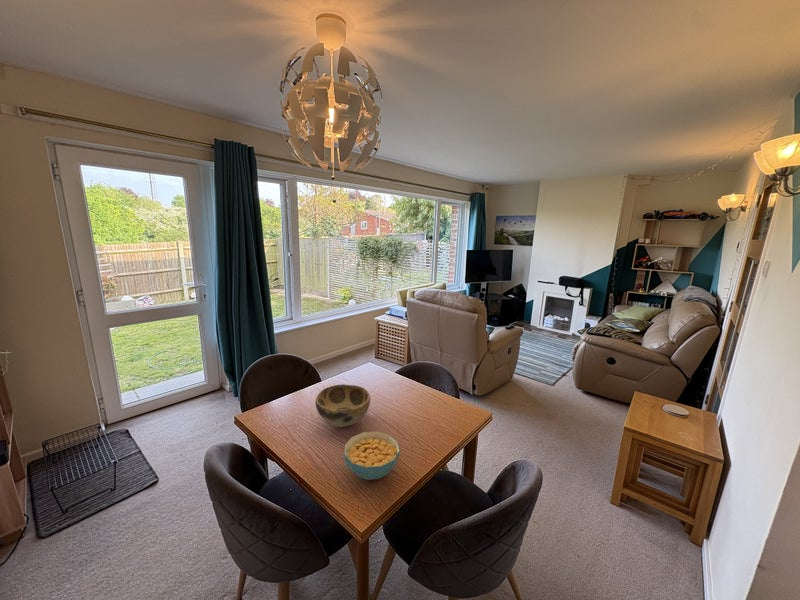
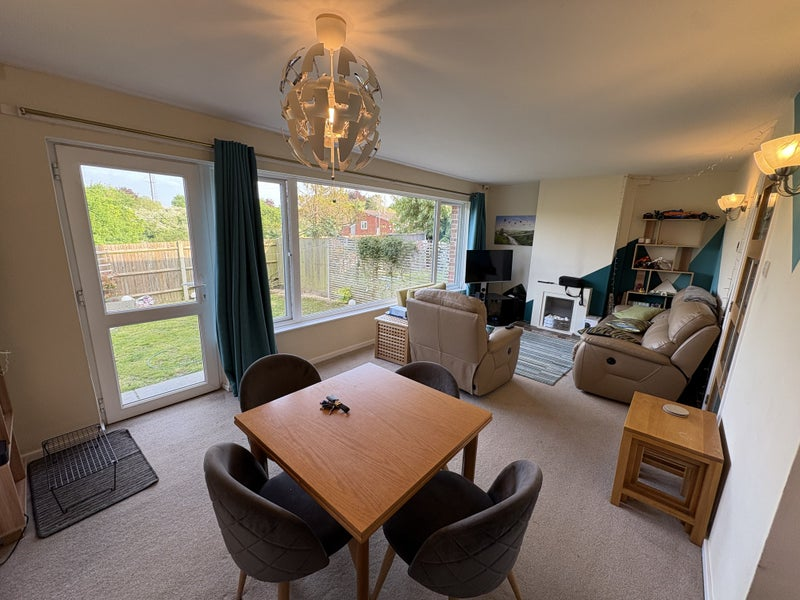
- decorative bowl (343, 408)
- cereal bowl (371, 460)
